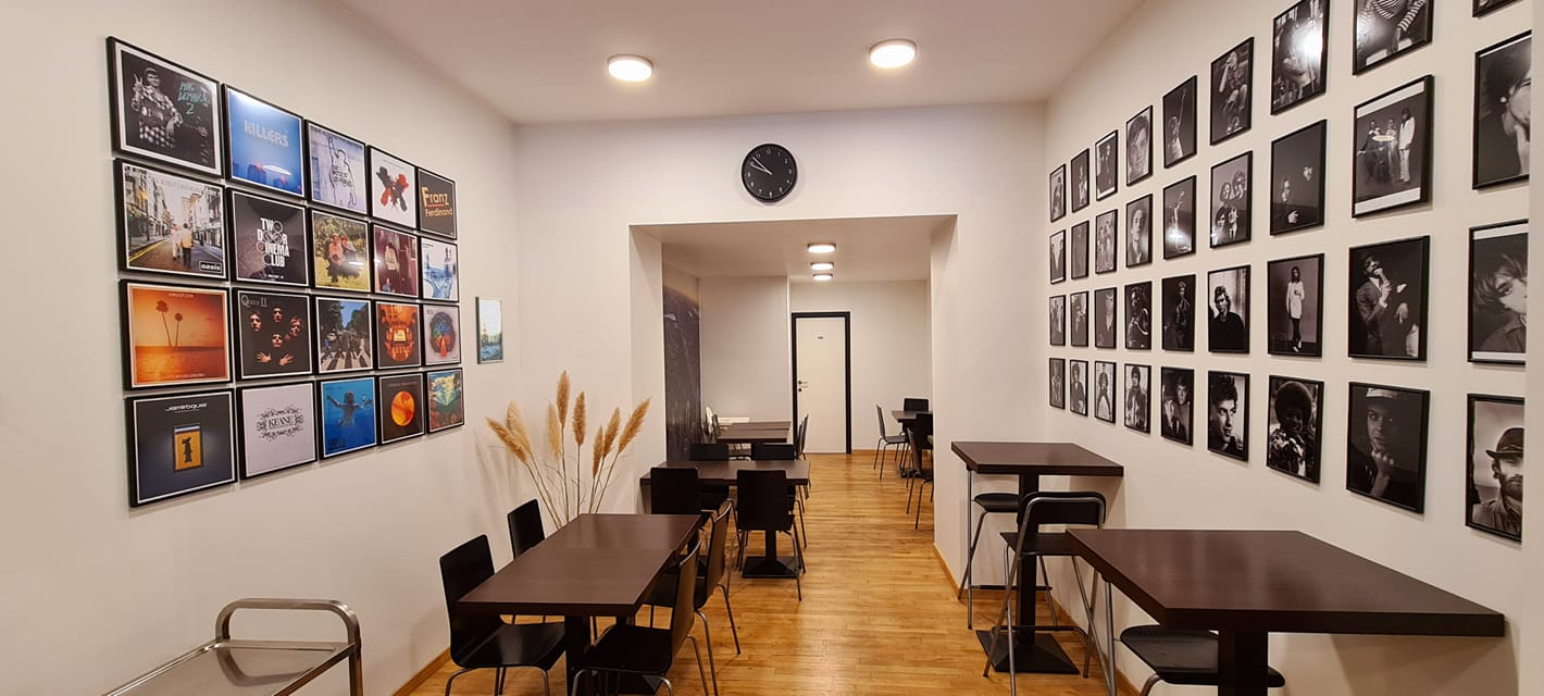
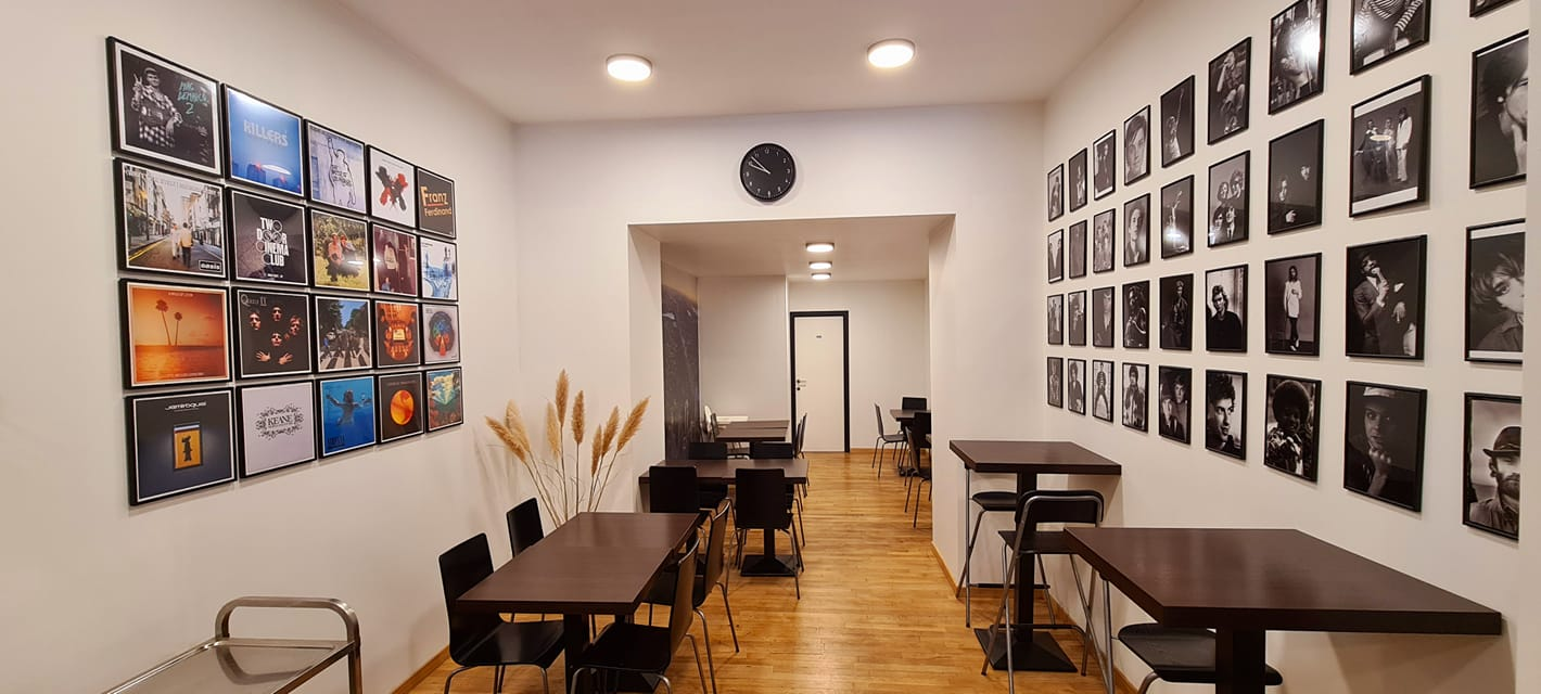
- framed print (489, 331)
